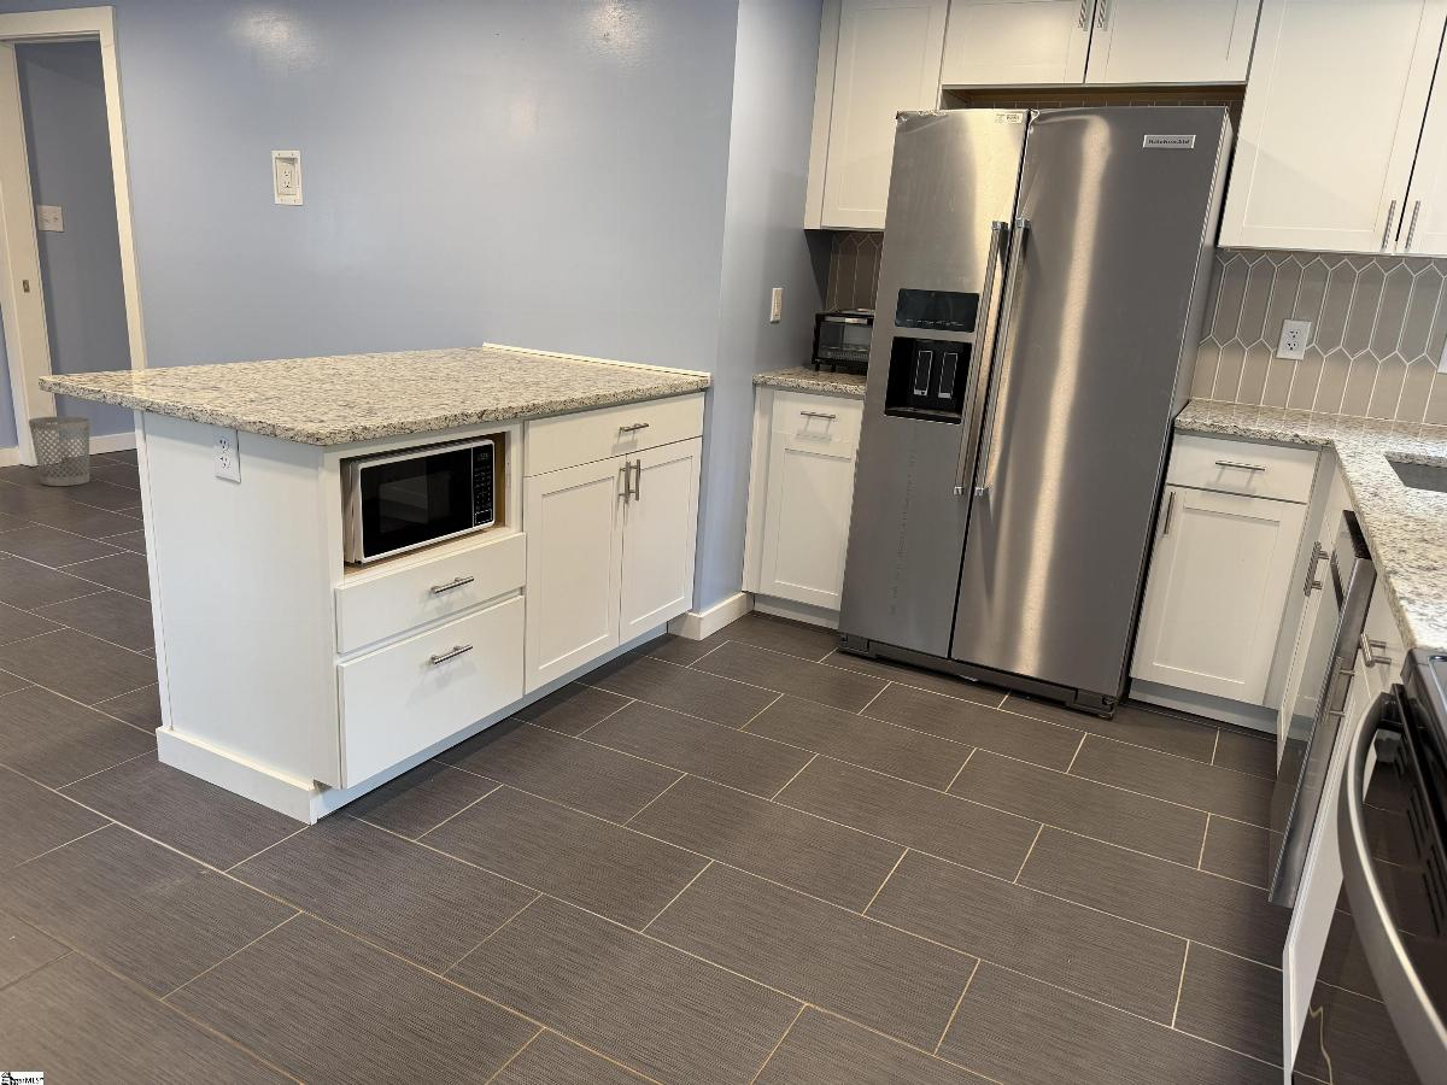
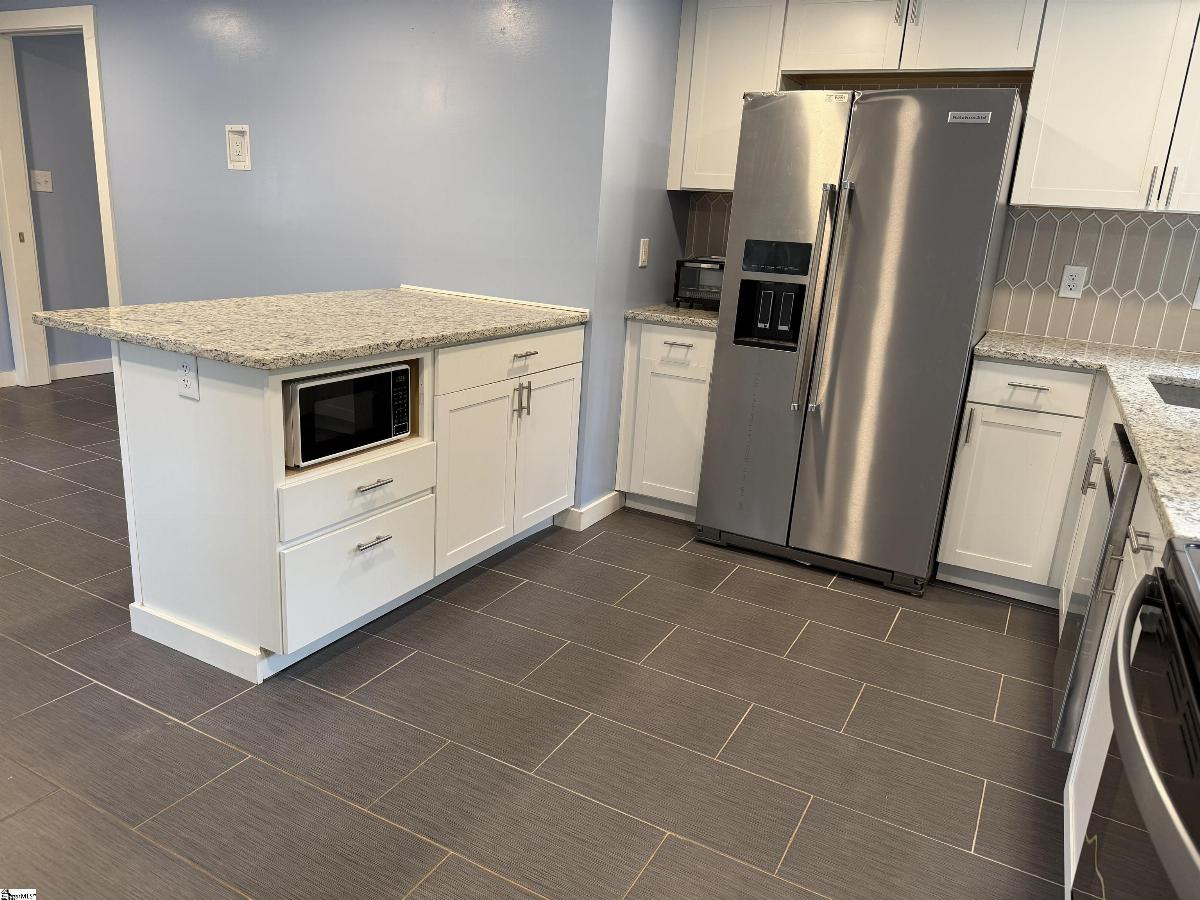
- wastebasket (61, 451)
